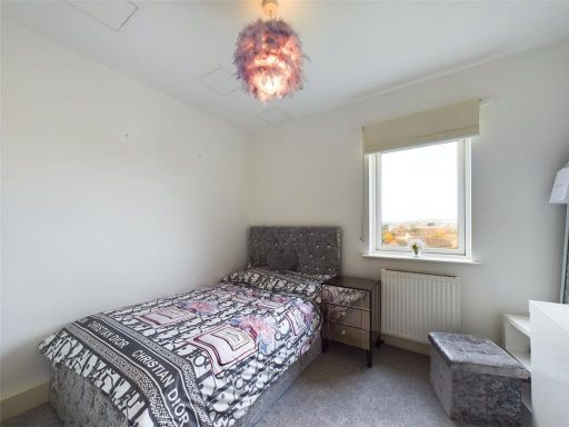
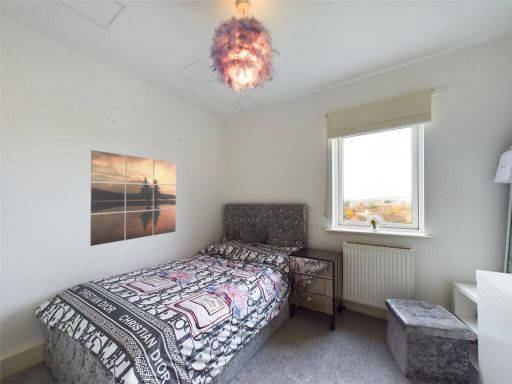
+ wall art (139, 197)
